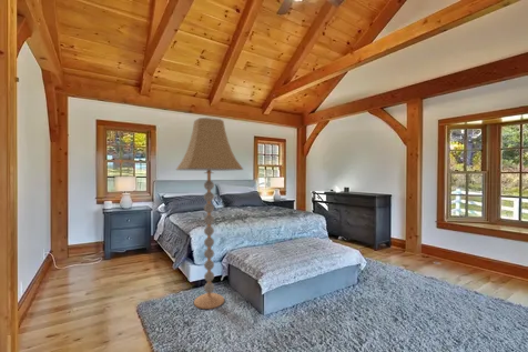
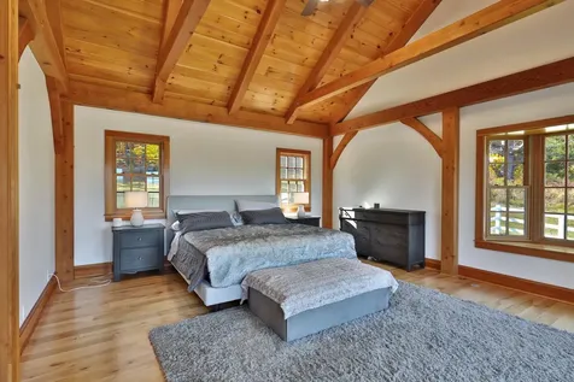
- floor lamp (209, 210)
